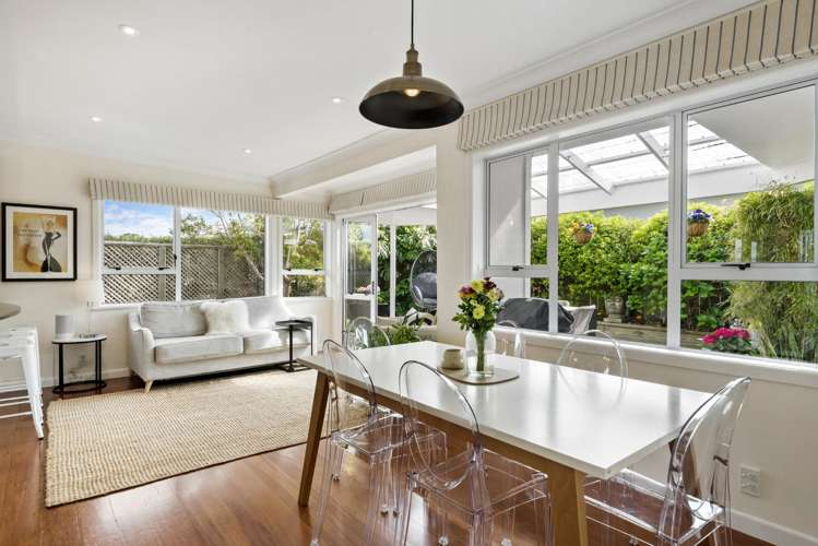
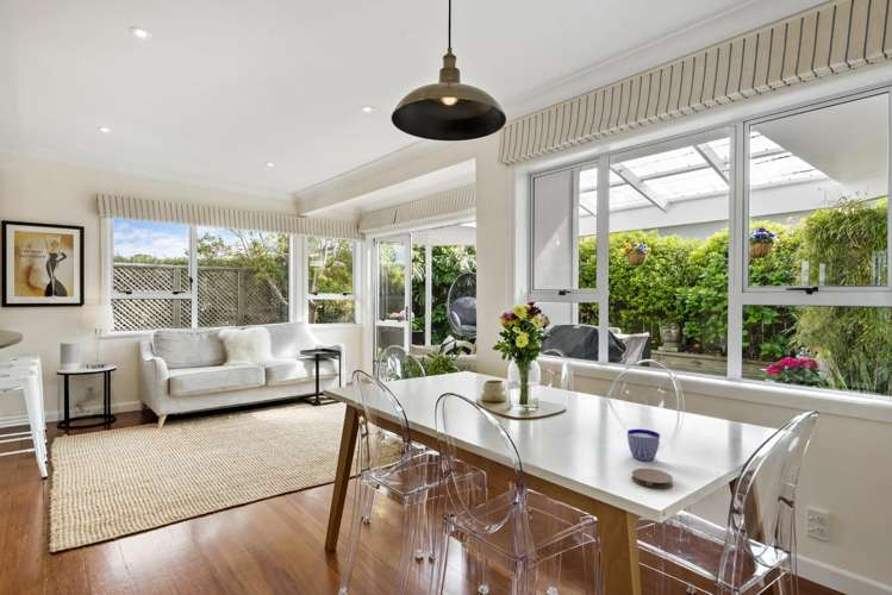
+ cup (648, 445)
+ coaster (651, 477)
